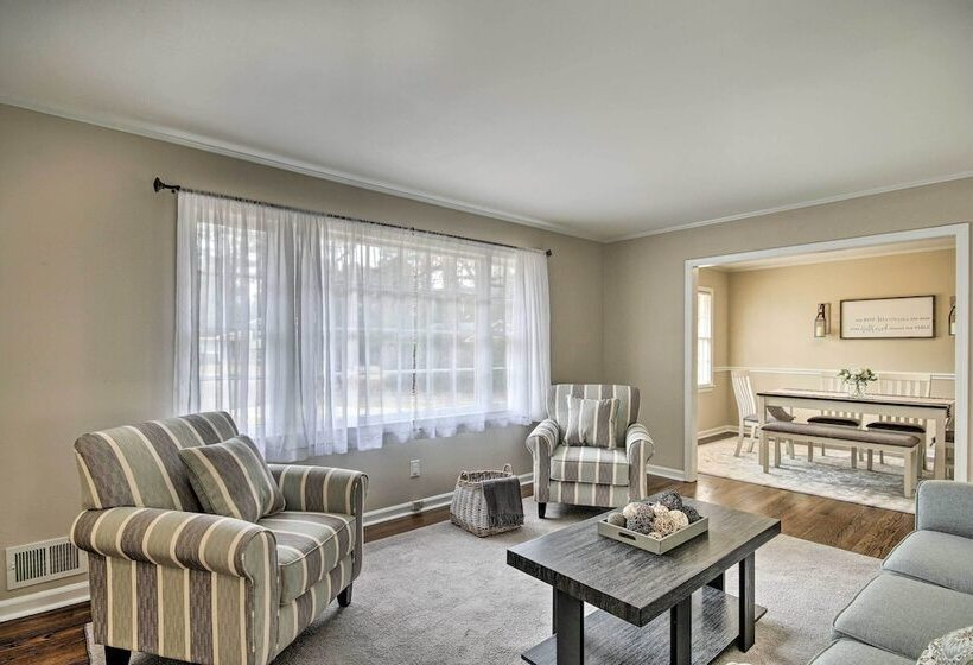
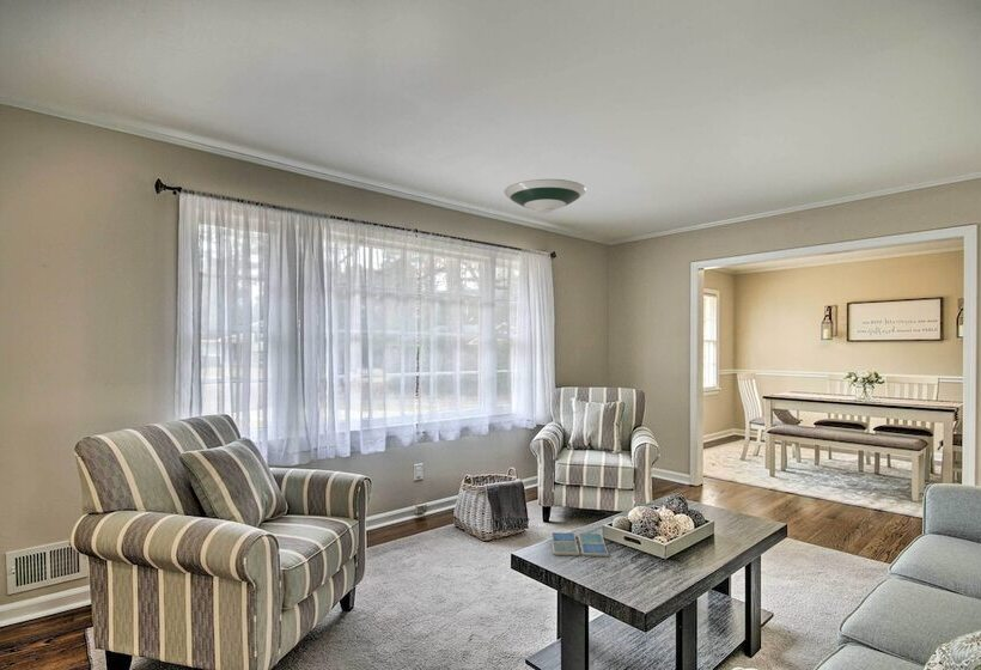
+ drink coaster (580, 543)
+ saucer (544, 201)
